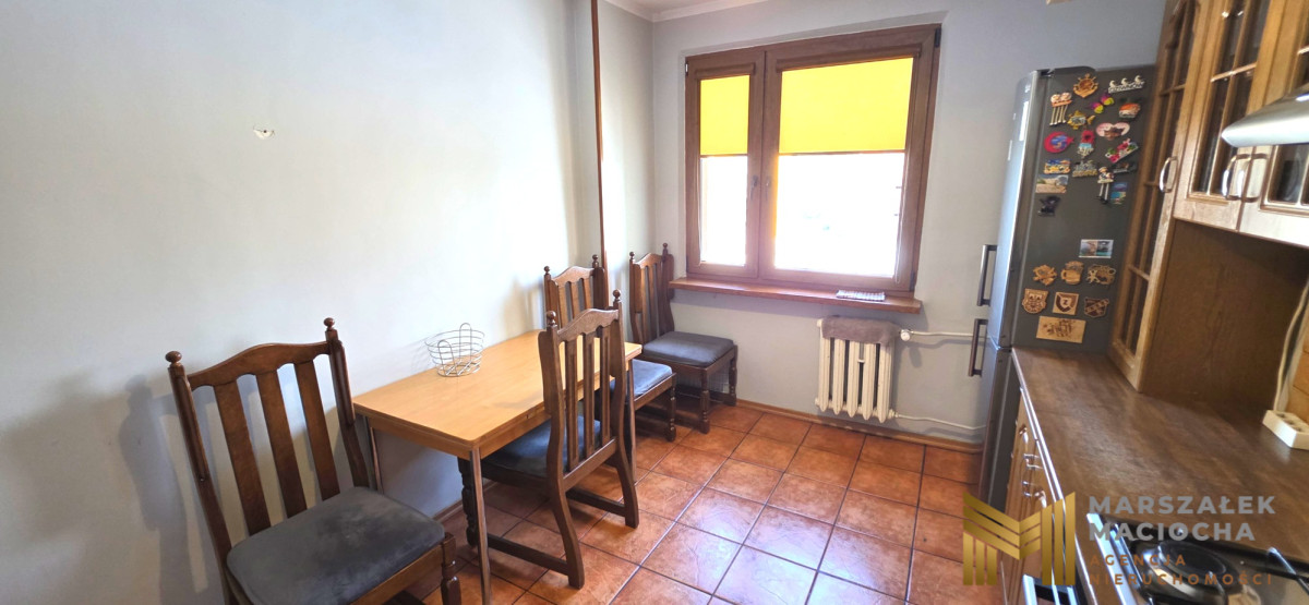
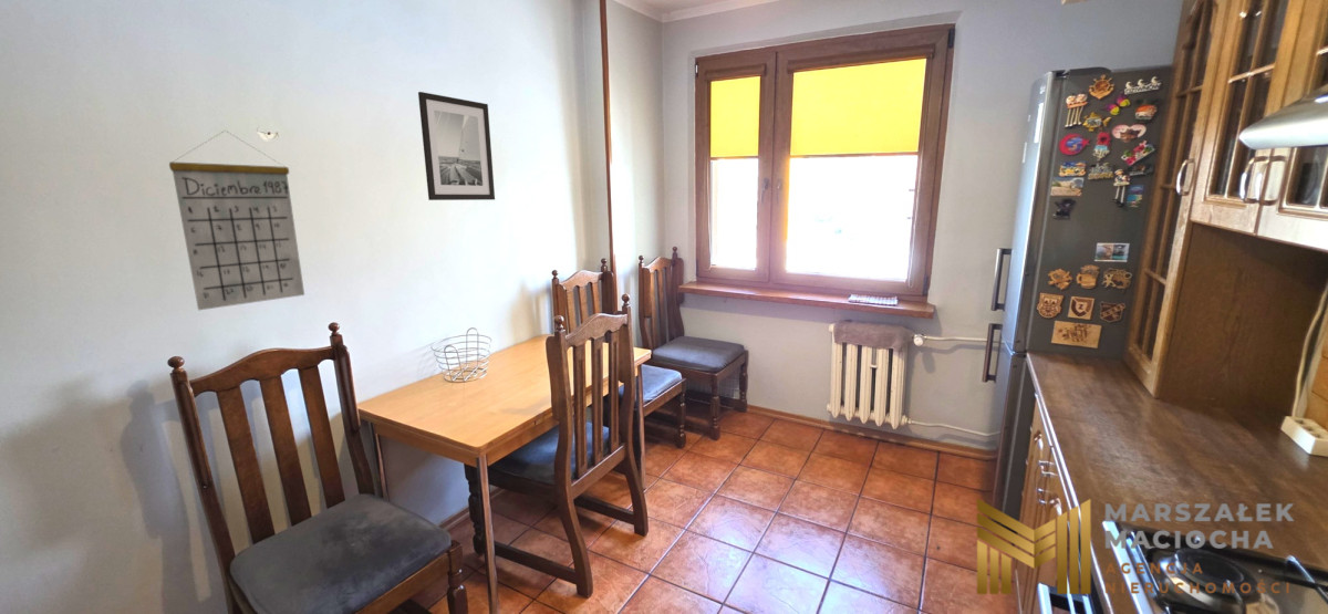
+ wall art (459, 149)
+ calendar (241, 218)
